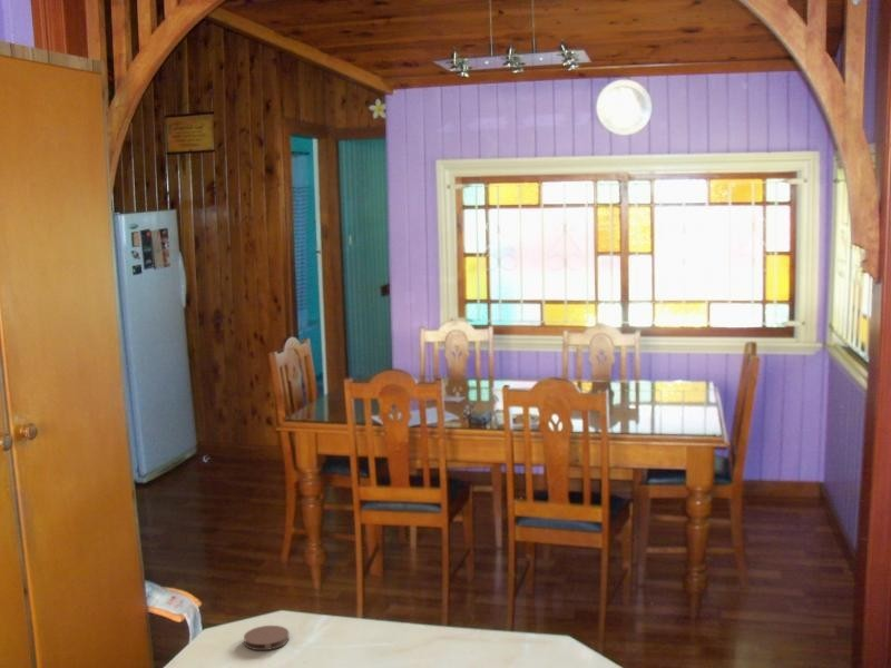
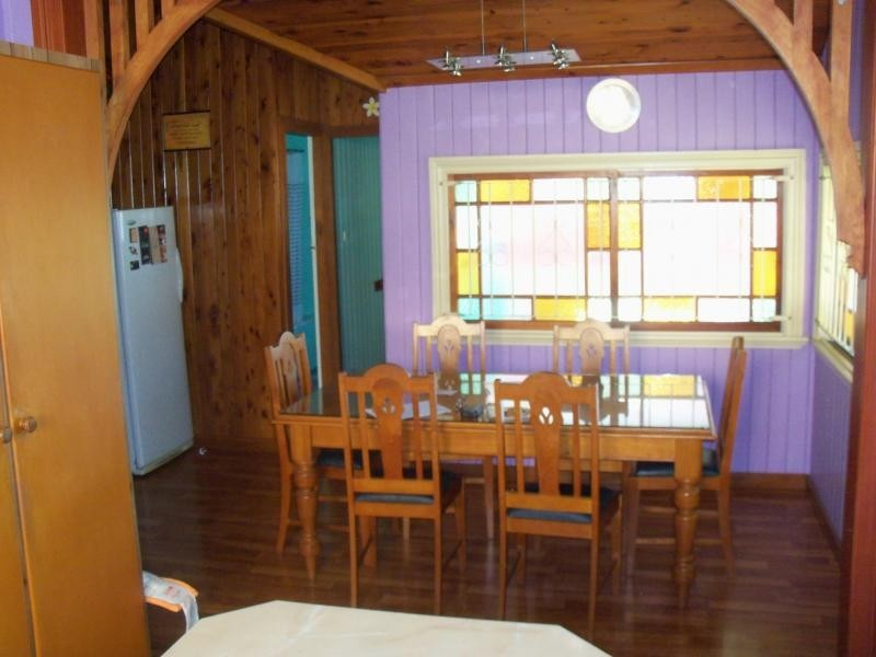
- coaster (266, 637)
